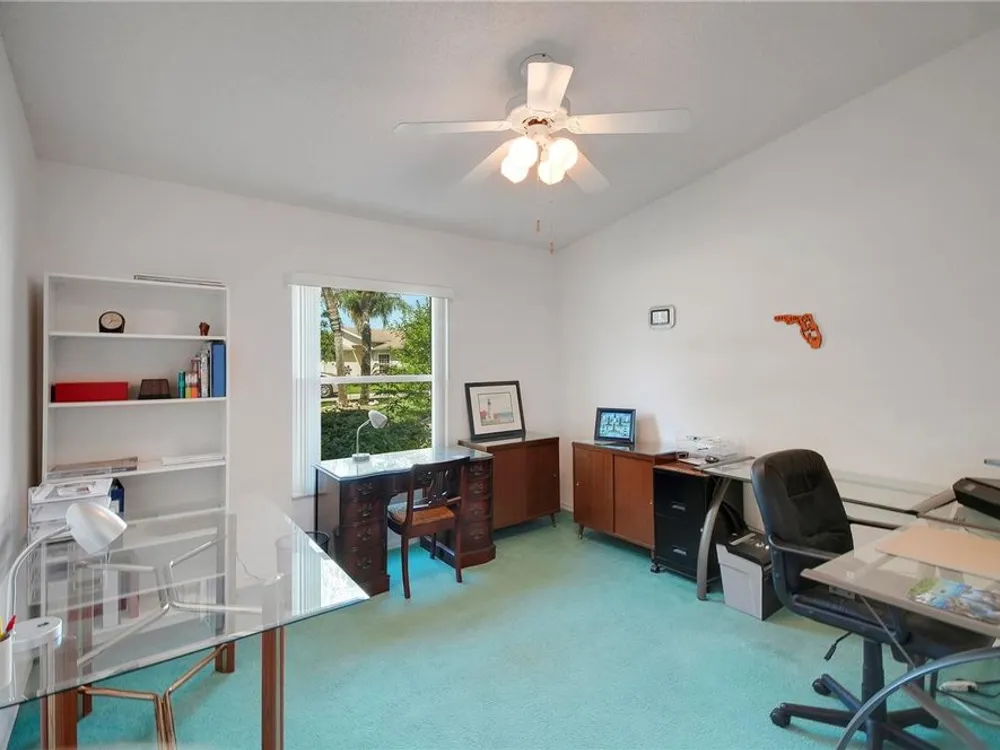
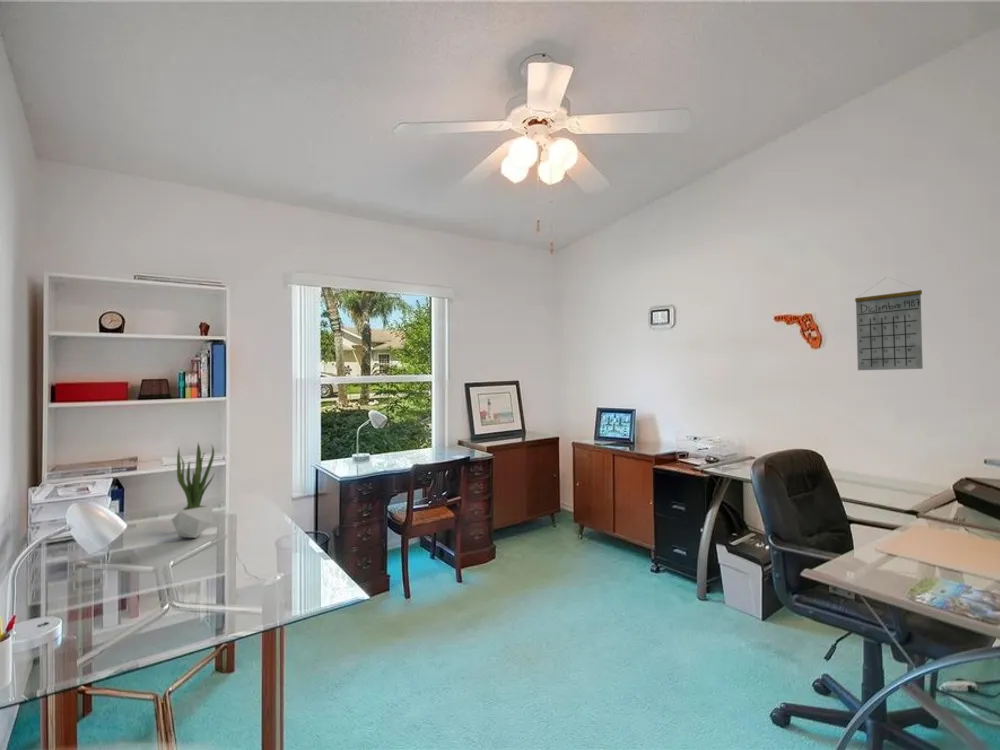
+ potted plant (194, 489)
+ calendar (887, 322)
